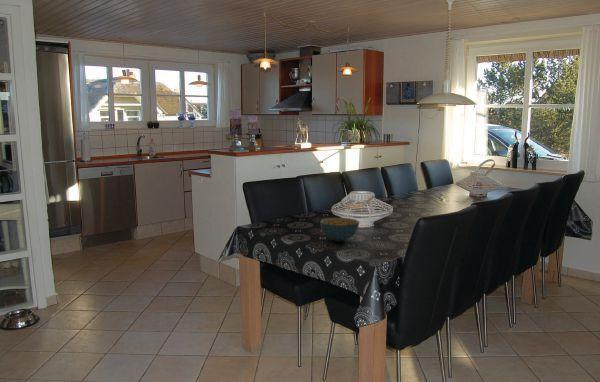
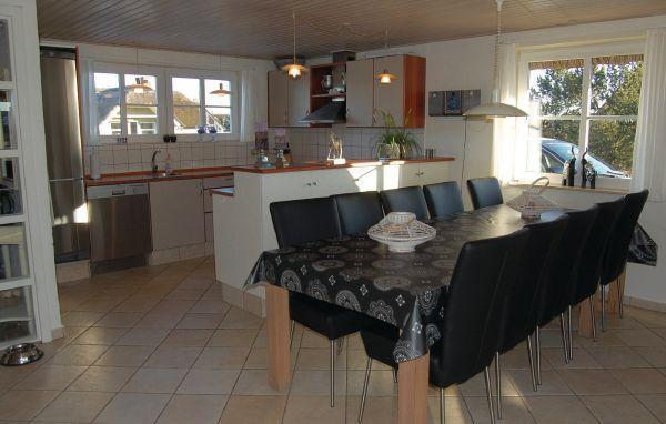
- cereal bowl (339, 230)
